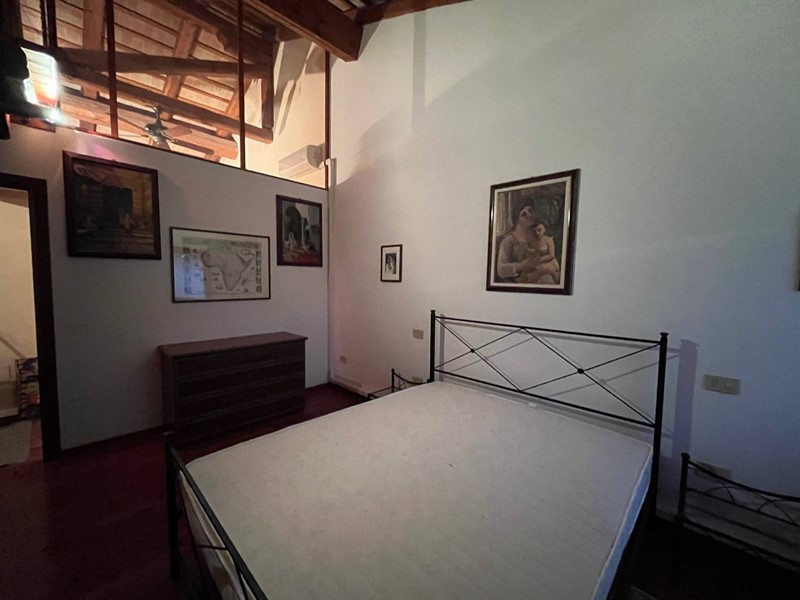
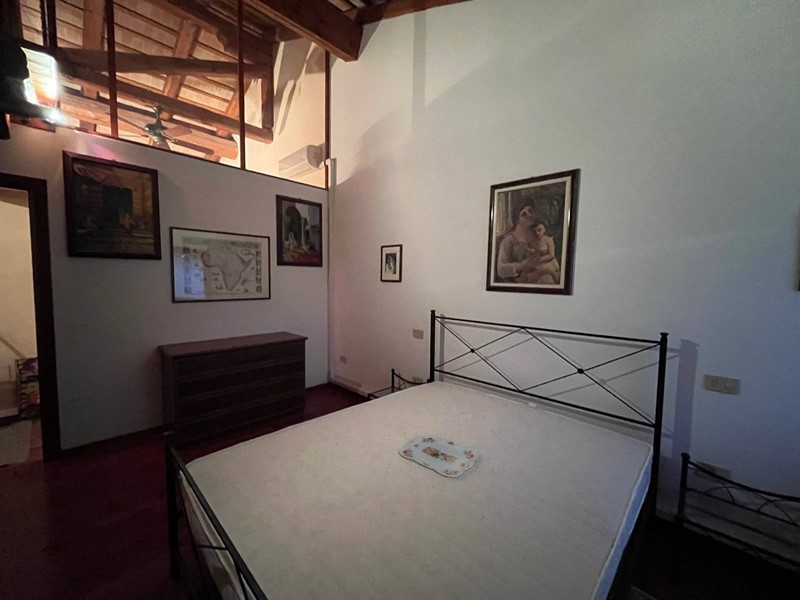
+ serving tray (438, 453)
